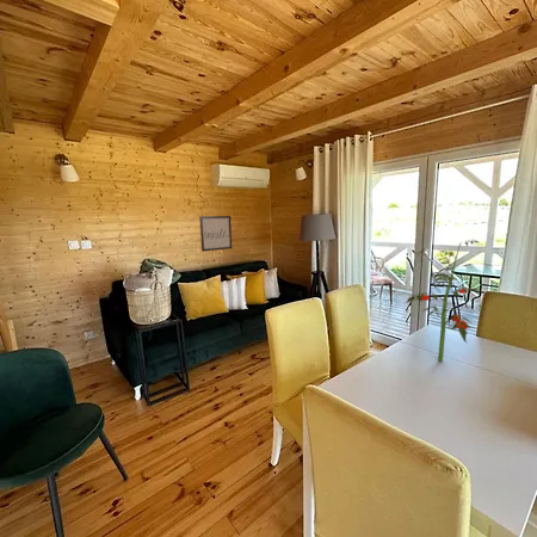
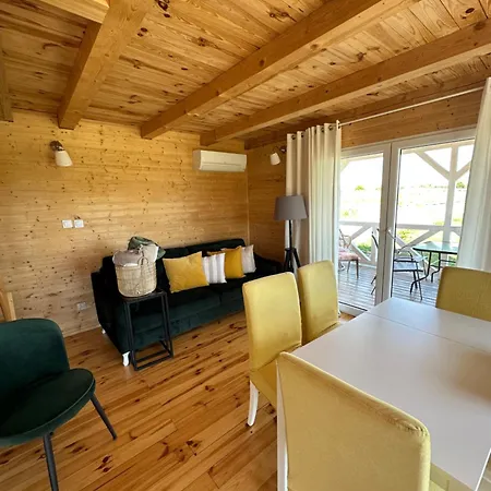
- wall art (216, 233)
- plant (444, 302)
